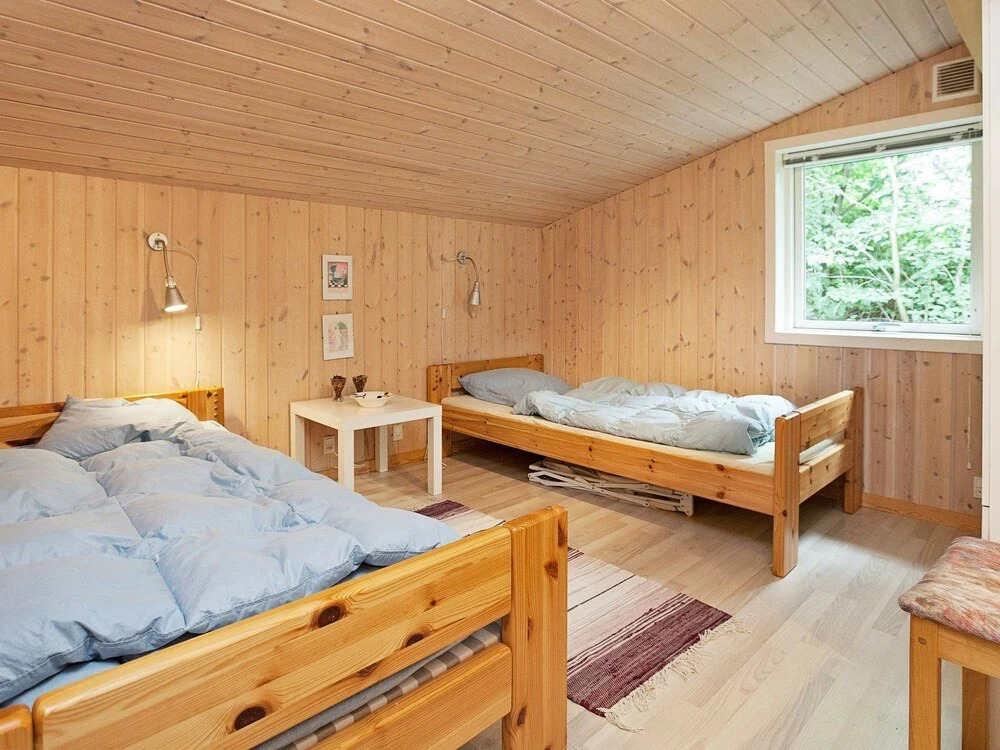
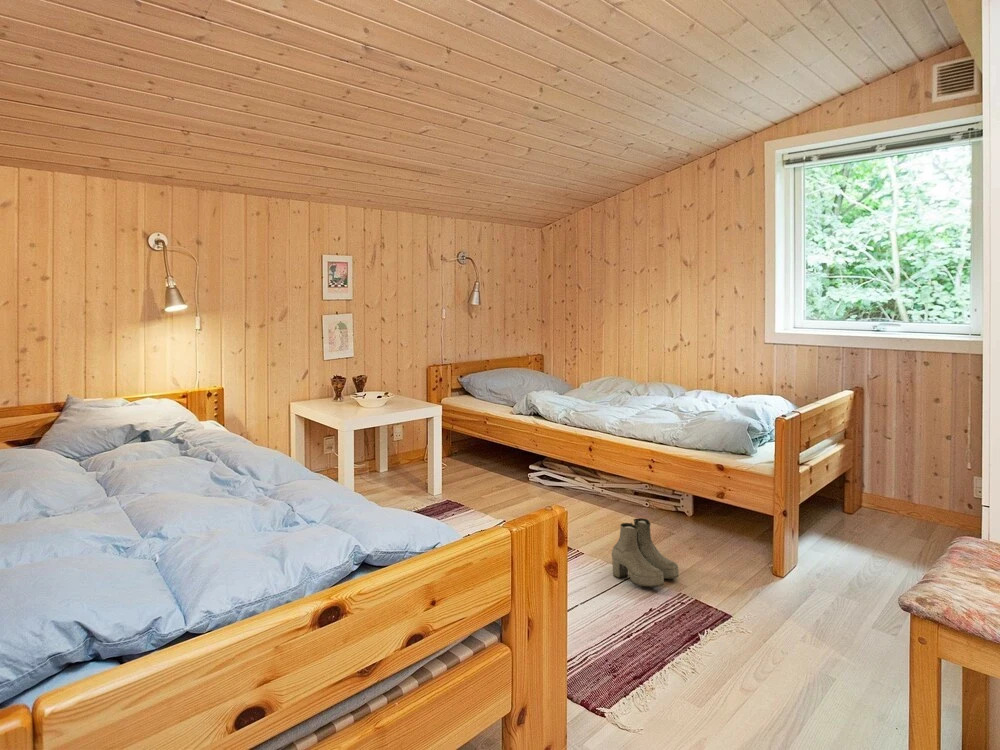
+ boots (644, 550)
